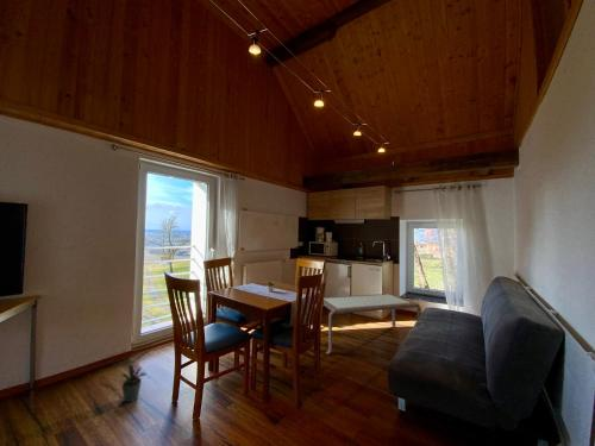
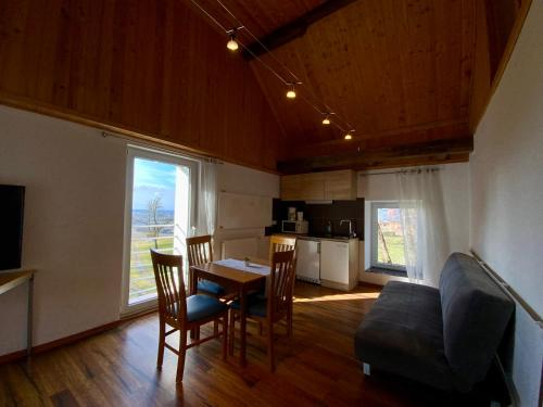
- potted plant (133, 381)
- coffee table (365, 310)
